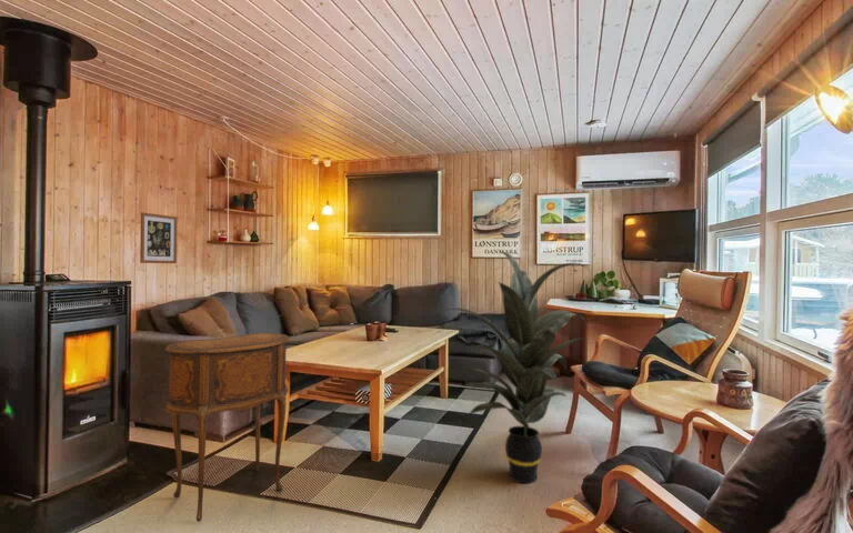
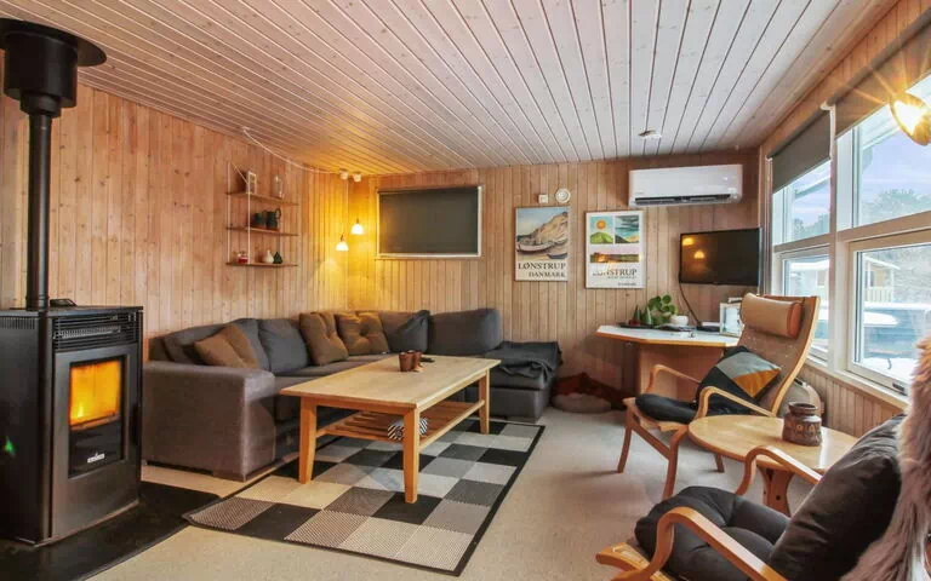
- wall art (159, 239)
- indoor plant (520, 361)
- side table (232, 410)
